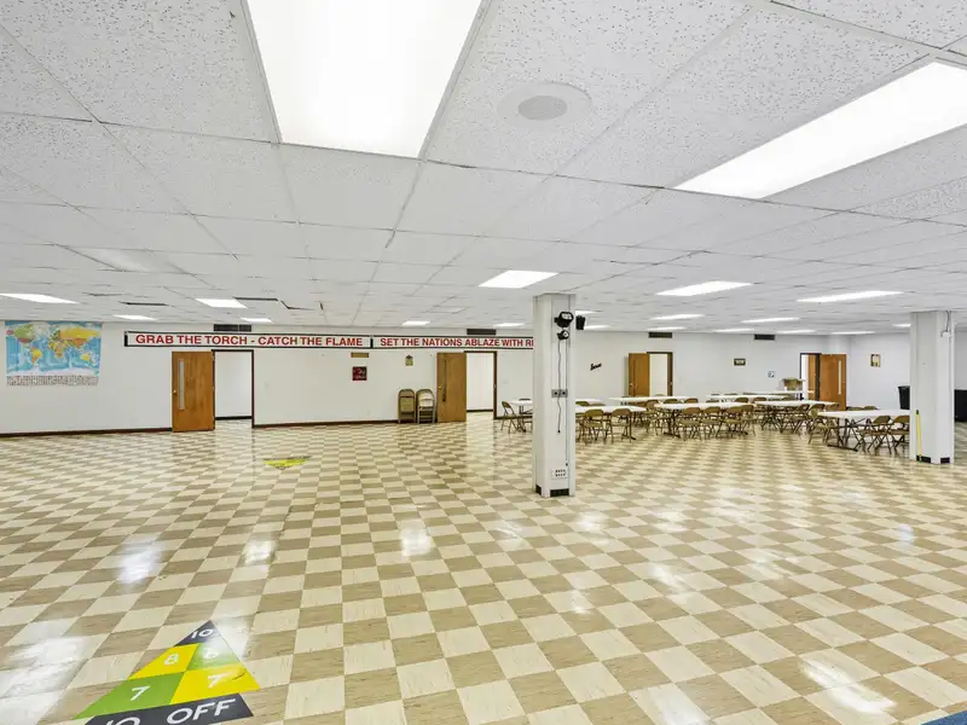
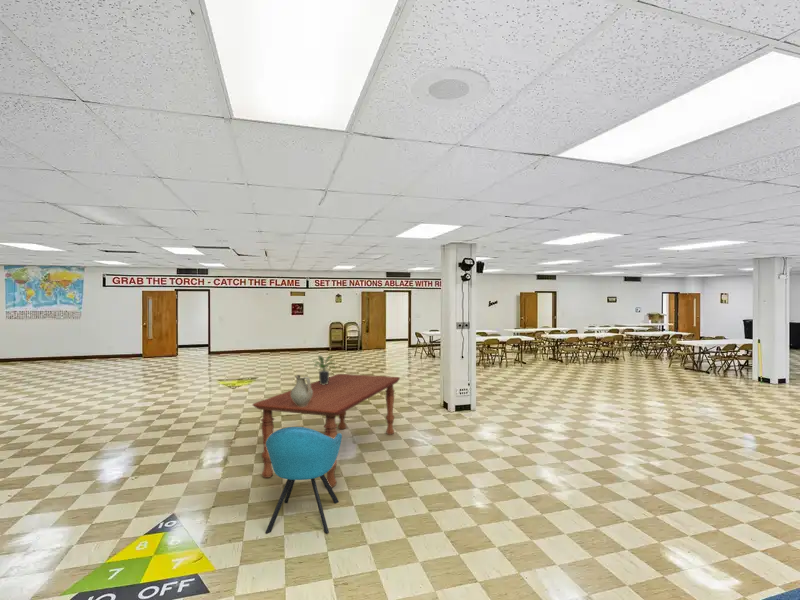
+ dining table (339, 418)
+ chair (303, 468)
+ potted plant (323, 368)
+ ceramic jug (302, 390)
